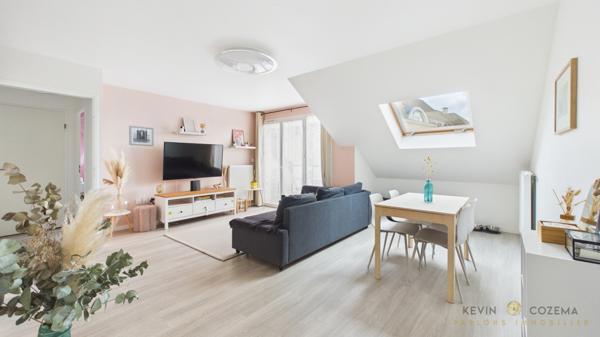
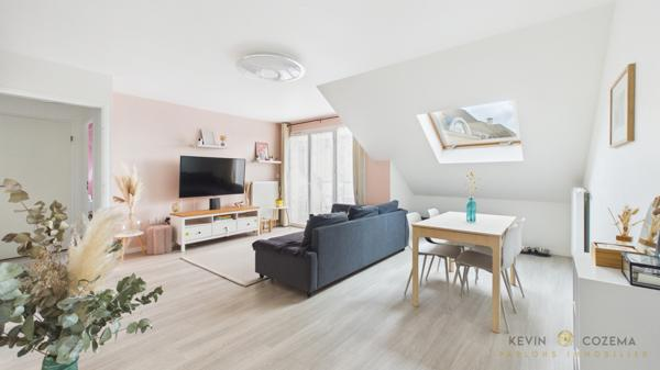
- wall art (141, 136)
